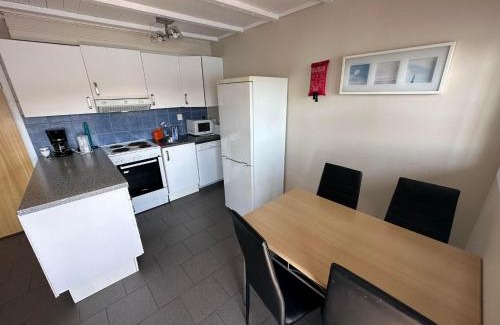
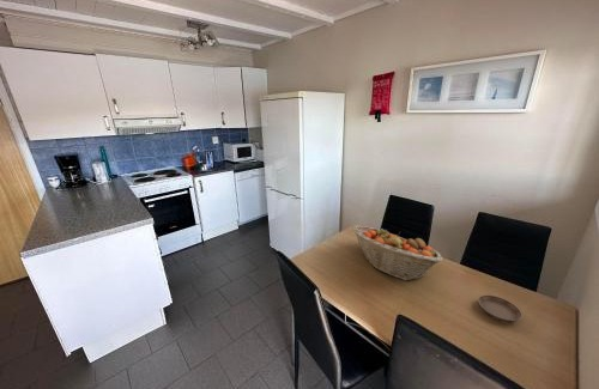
+ fruit basket (393, 247)
+ saucer (498, 309)
